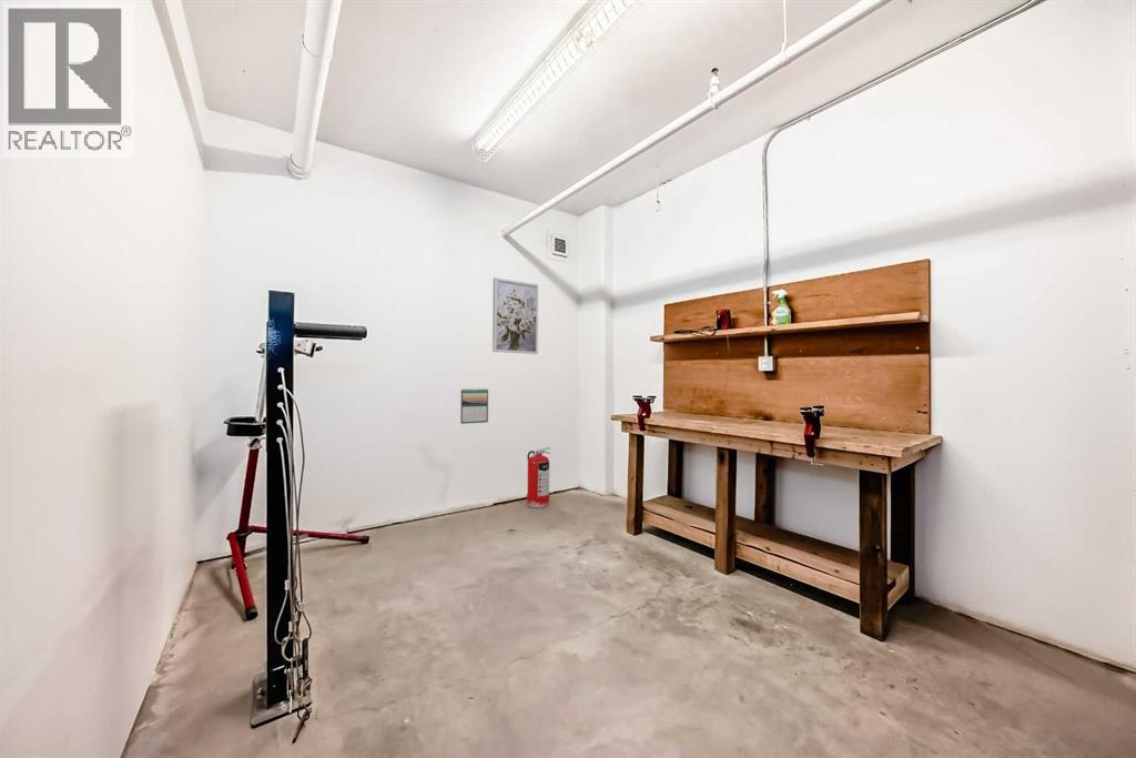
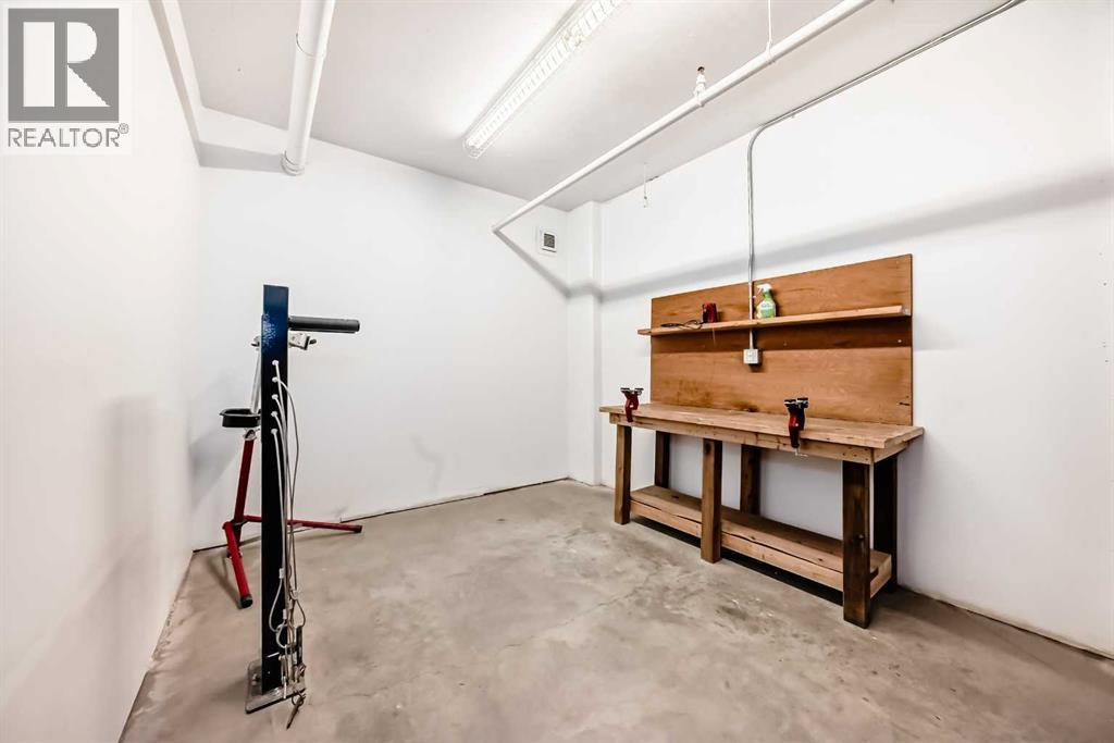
- calendar (474, 405)
- wall art (516, 316)
- fire extinguisher (537, 475)
